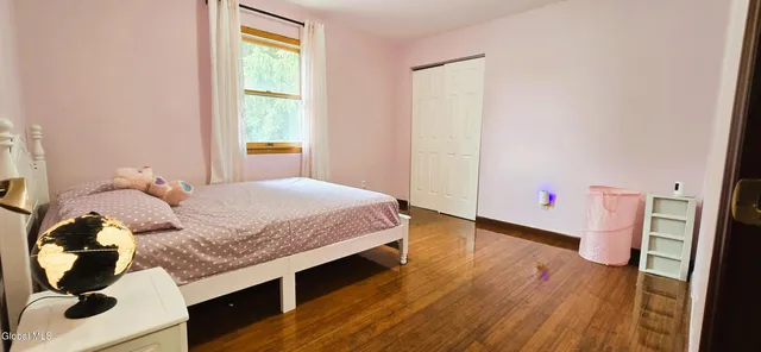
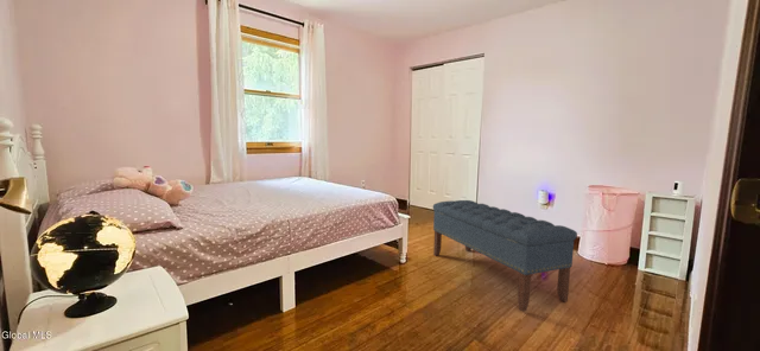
+ bench (492, 243)
